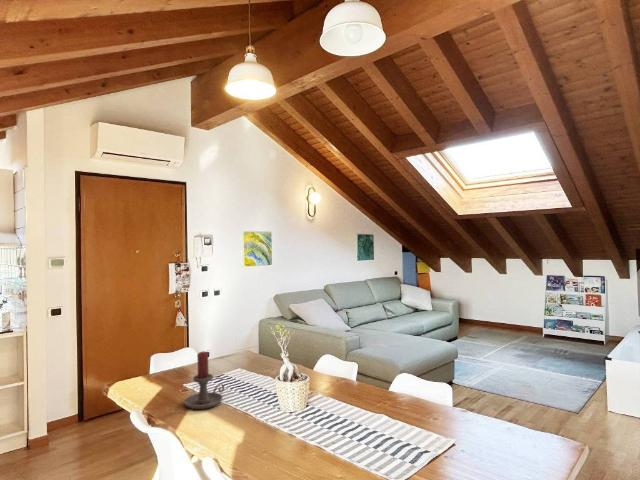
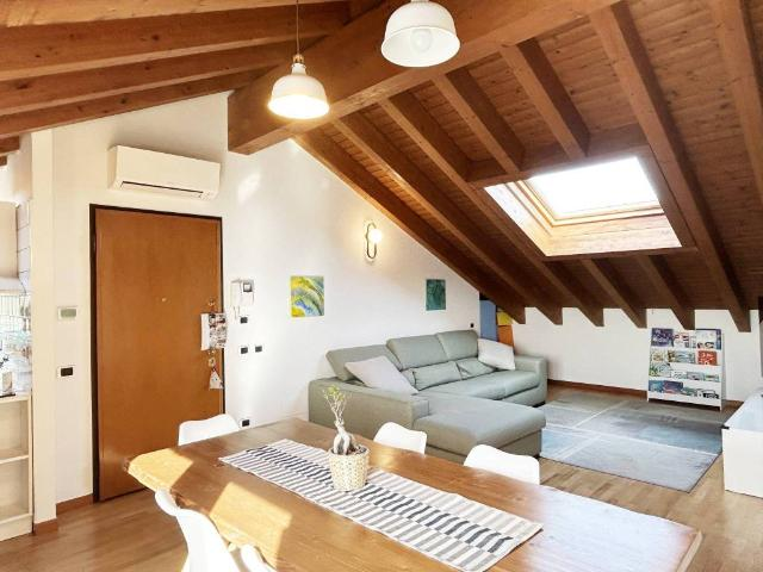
- candle holder (207, 375)
